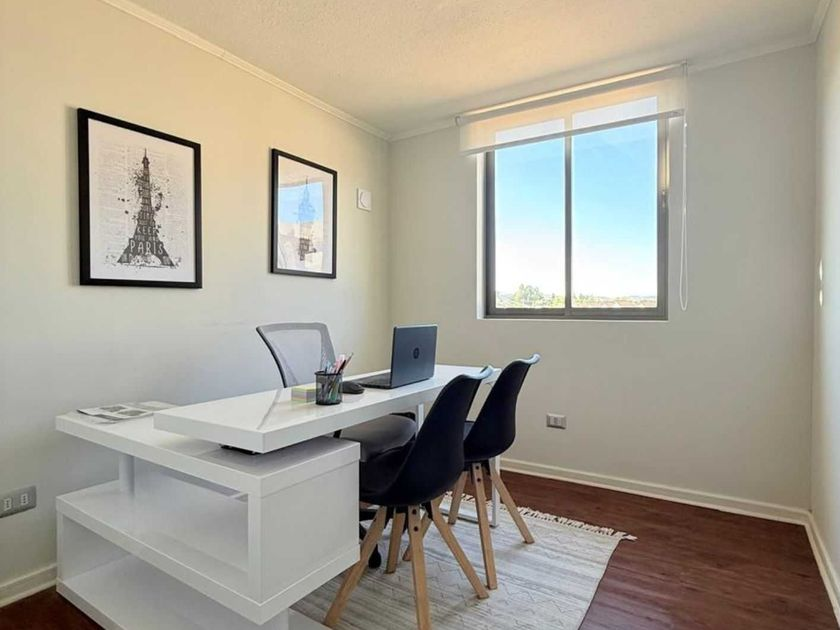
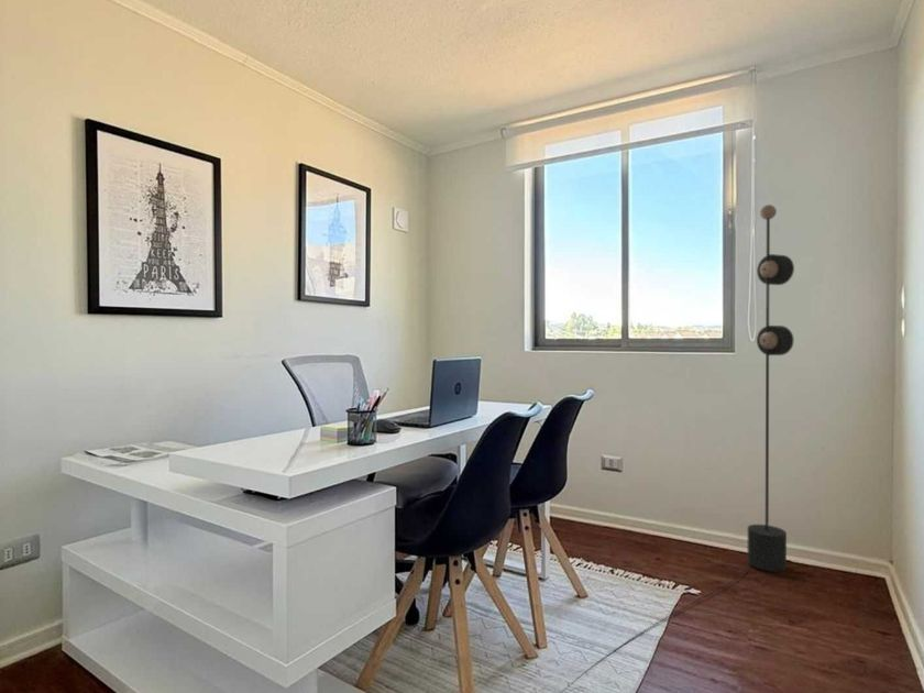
+ floor lamp (766, 396)
